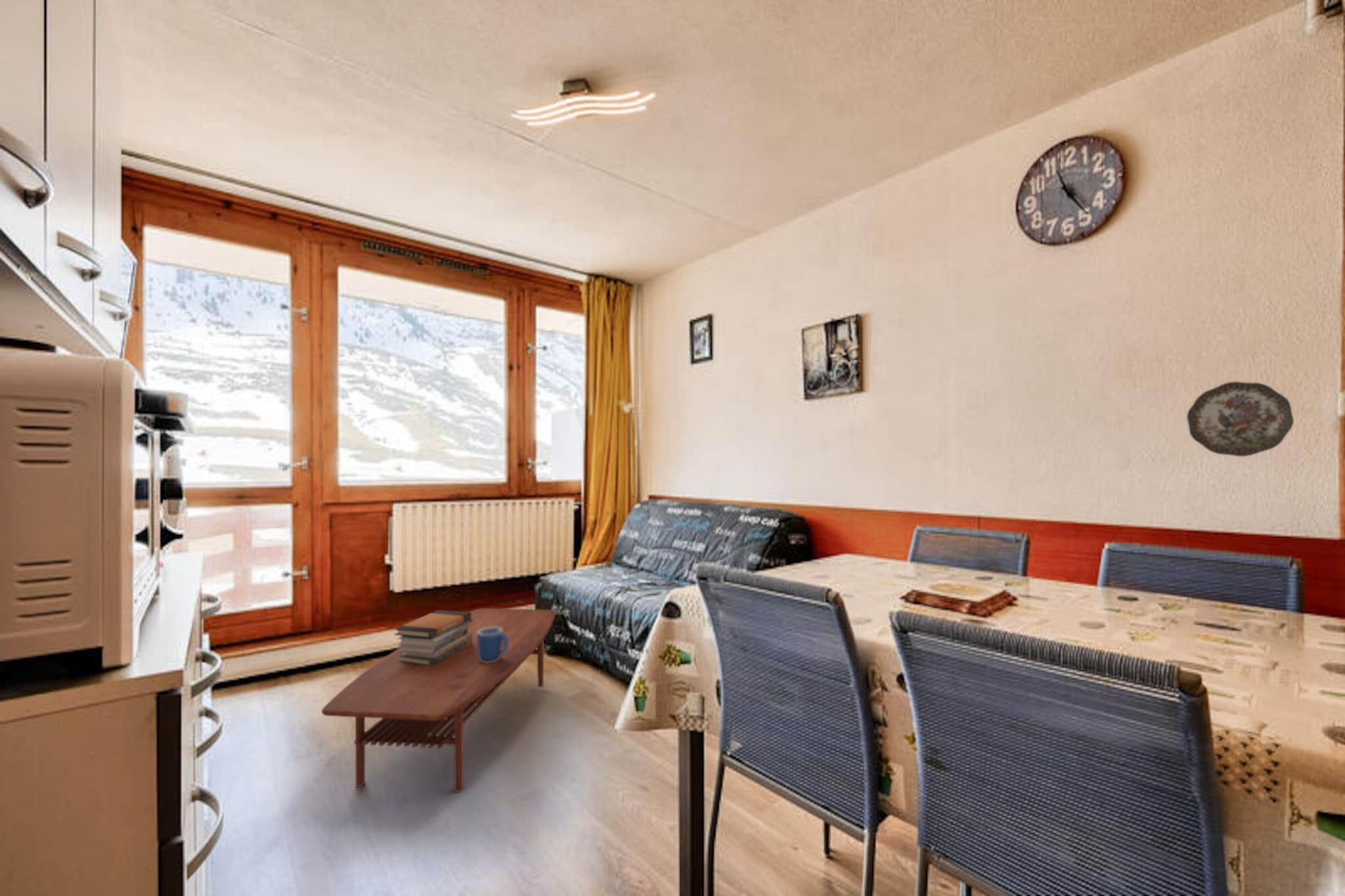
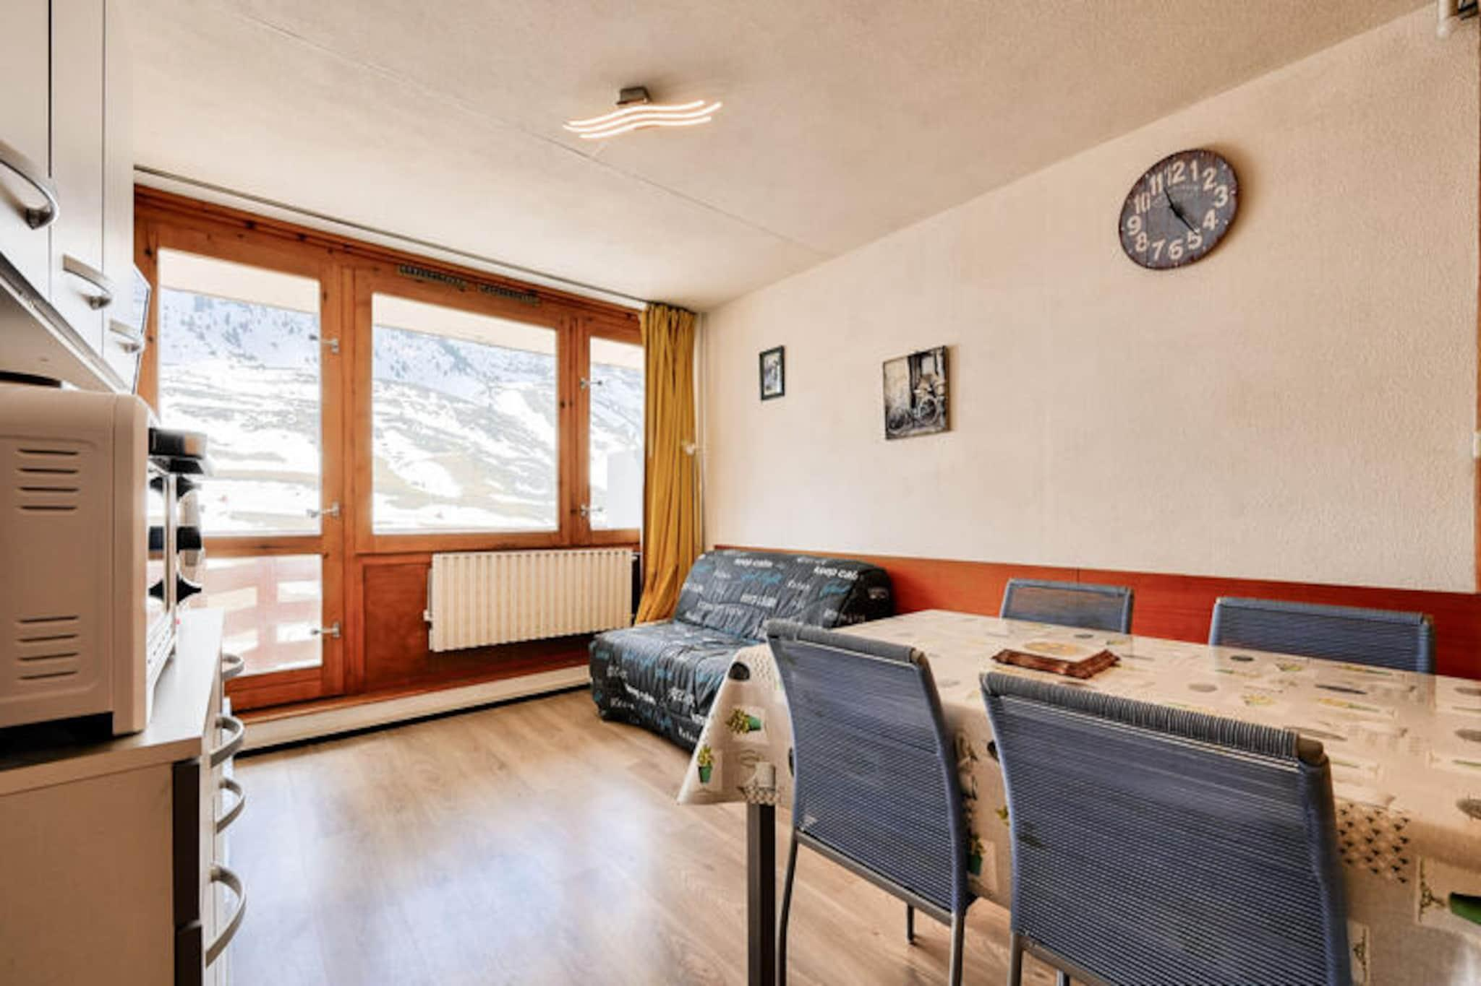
- mug (492, 645)
- book stack (435, 636)
- coffee table (466, 688)
- decorative plate (1237, 419)
